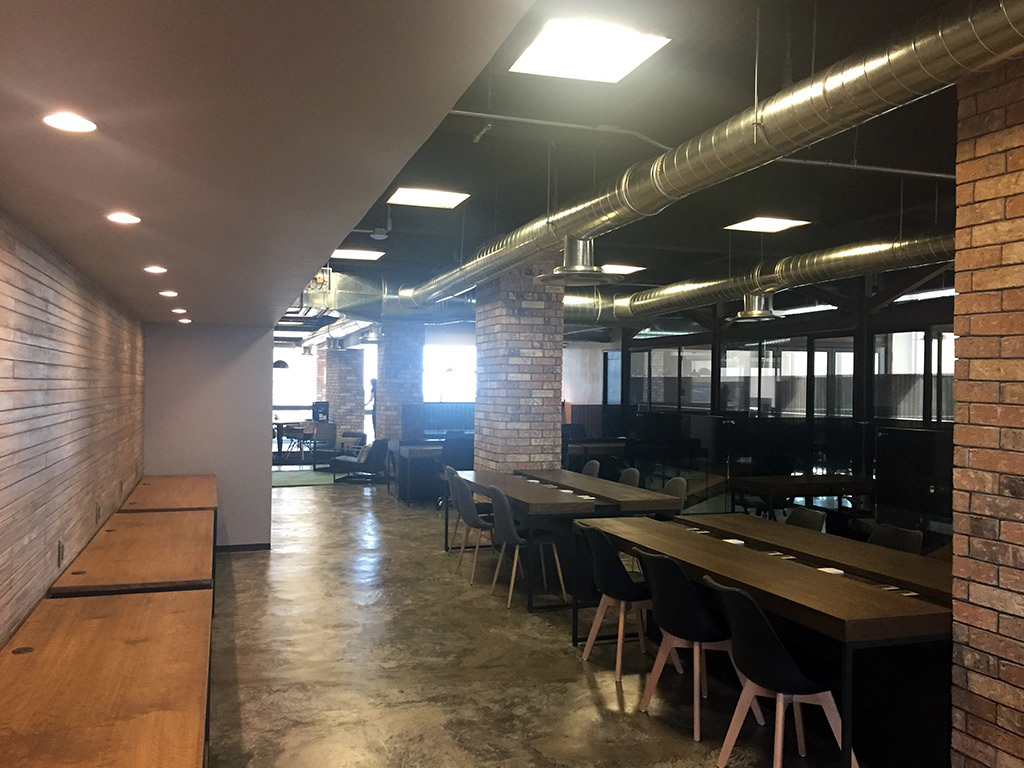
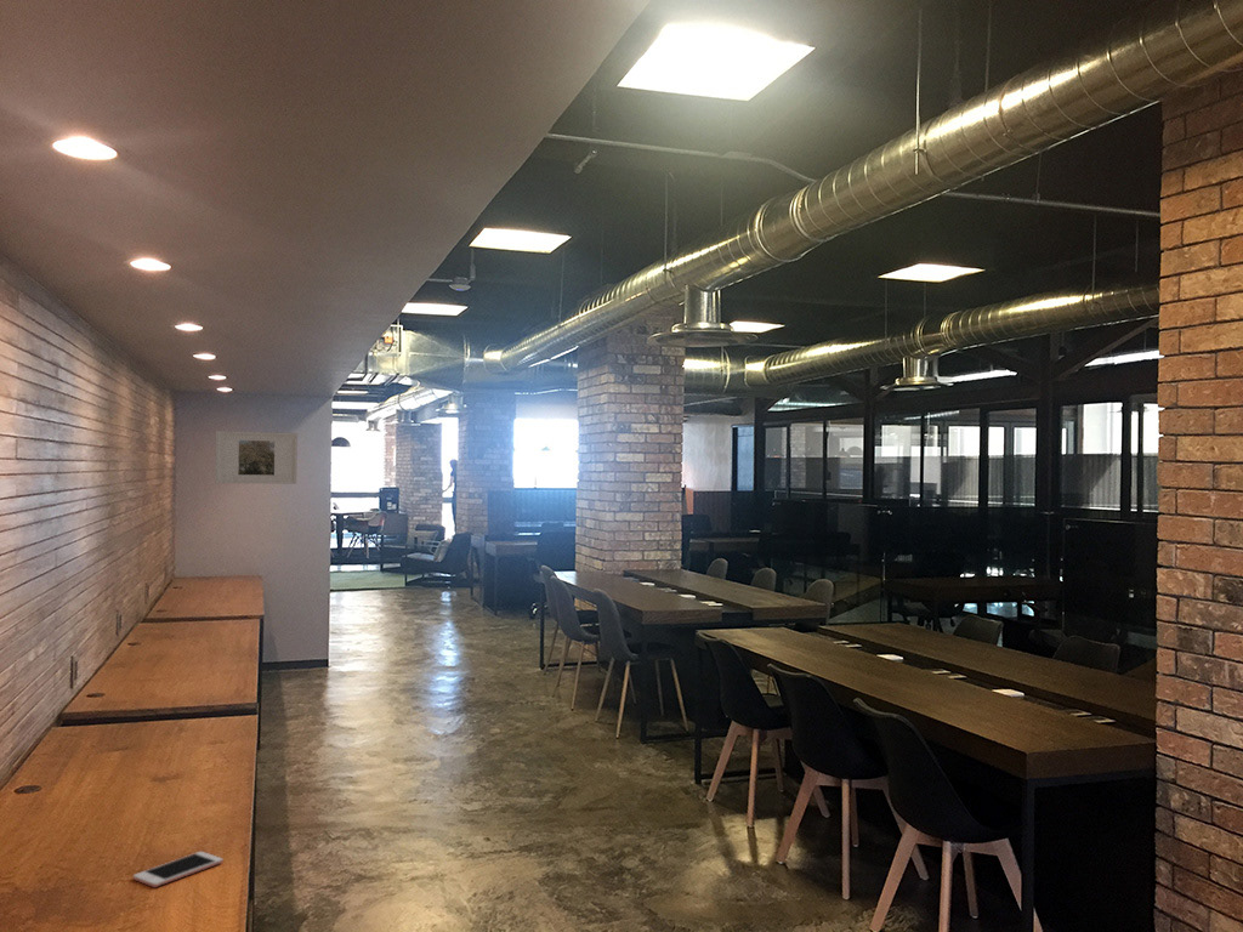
+ cell phone (178, 868)
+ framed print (256, 458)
